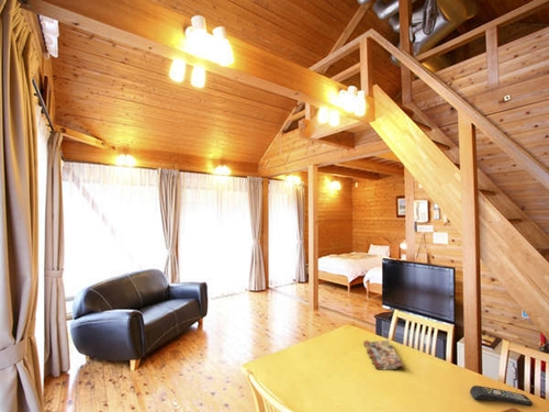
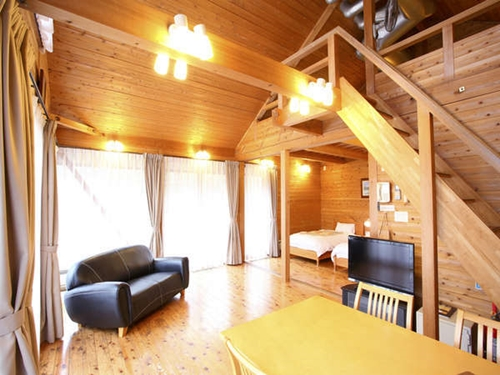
- magazine (381, 352)
- remote control (500, 396)
